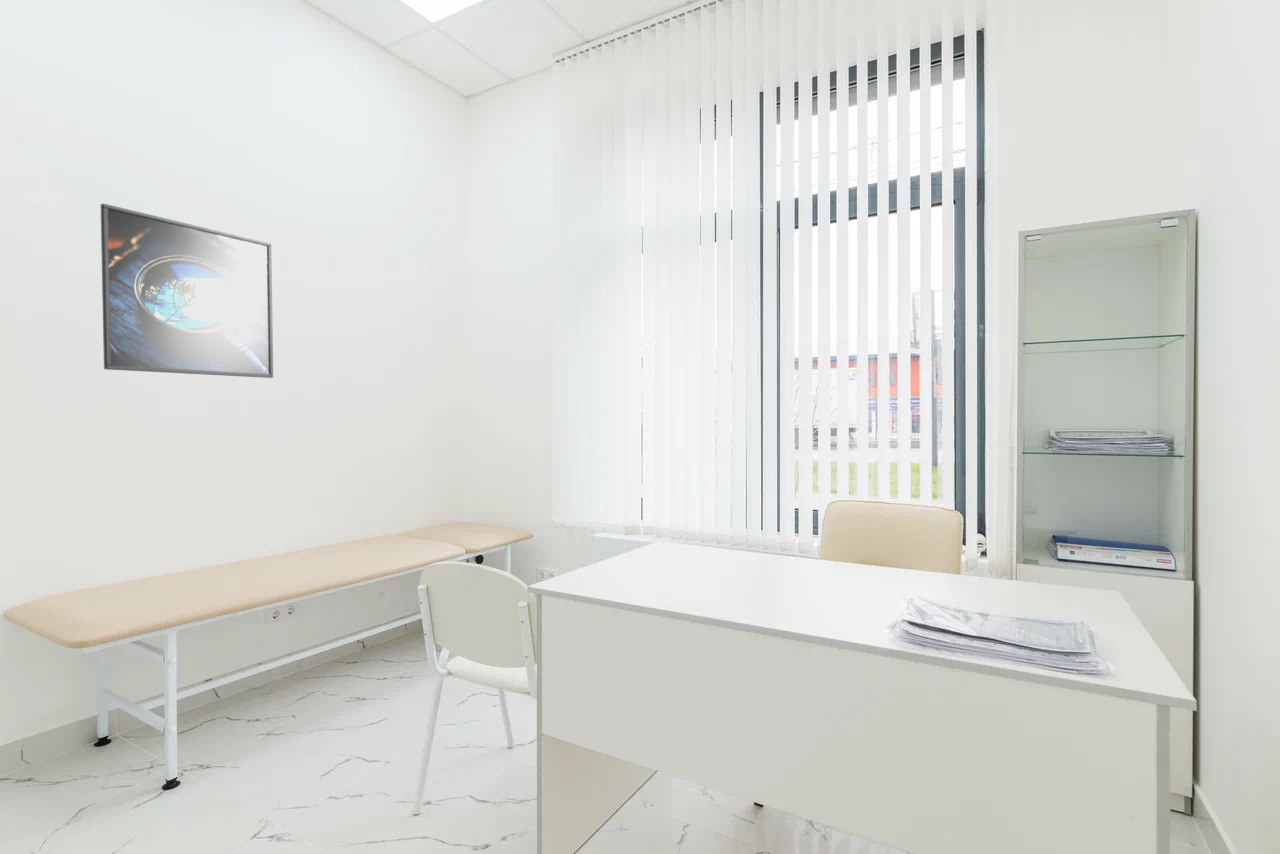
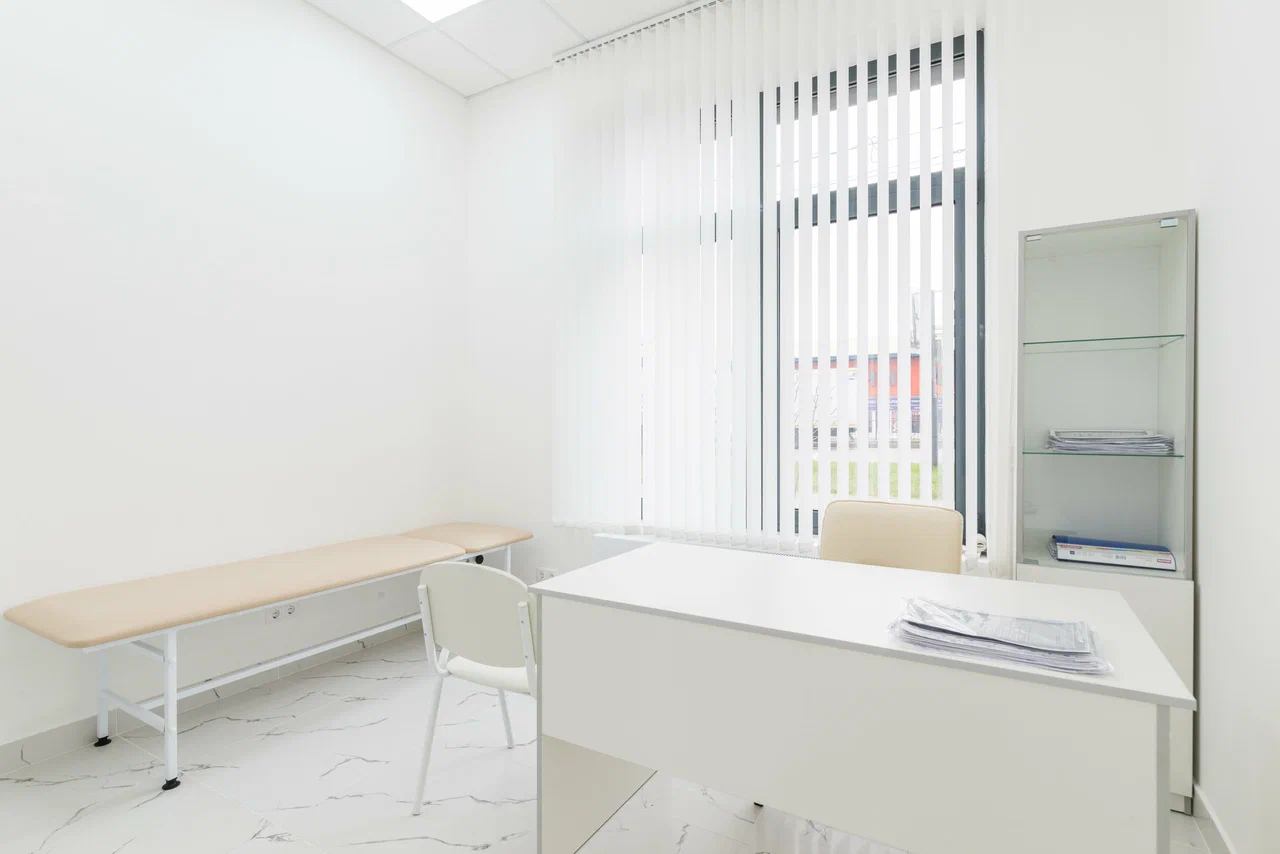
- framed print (195, 300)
